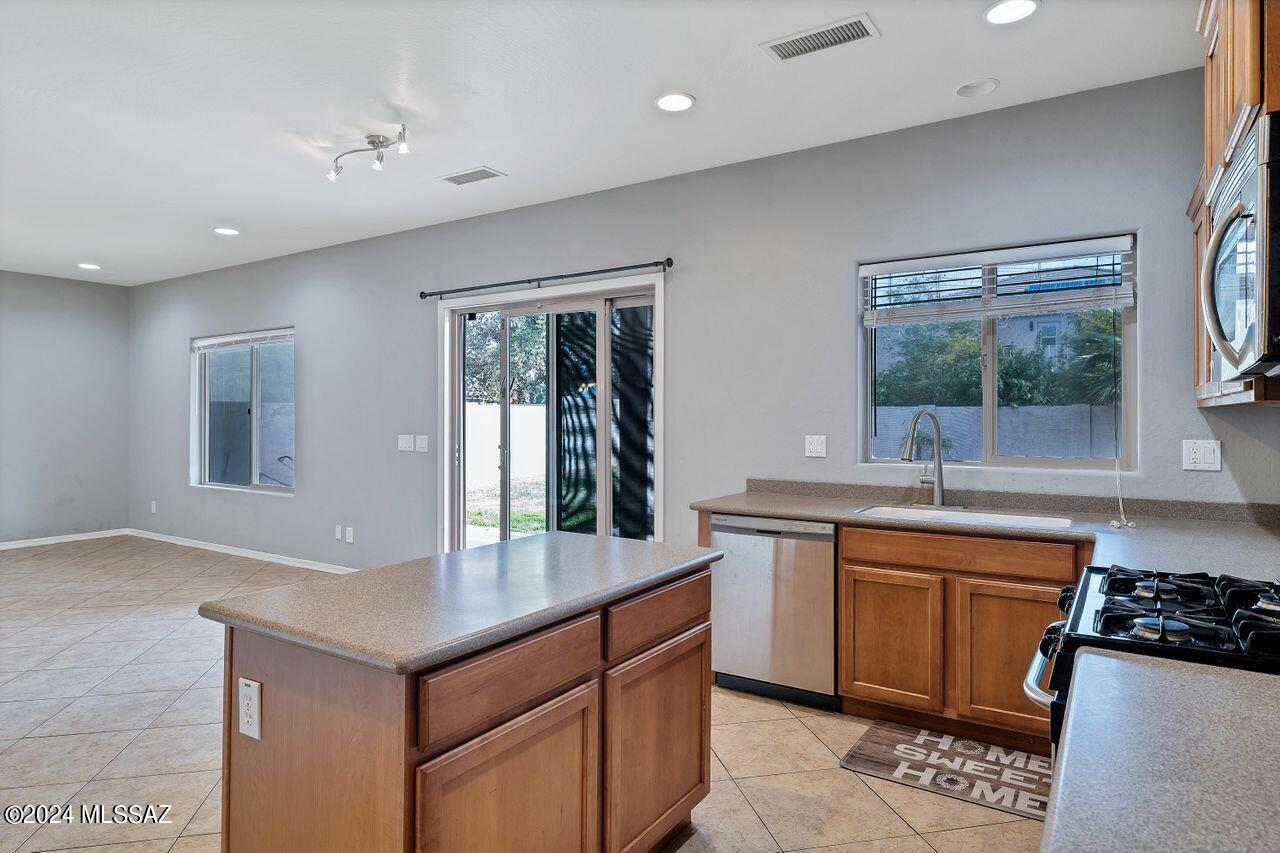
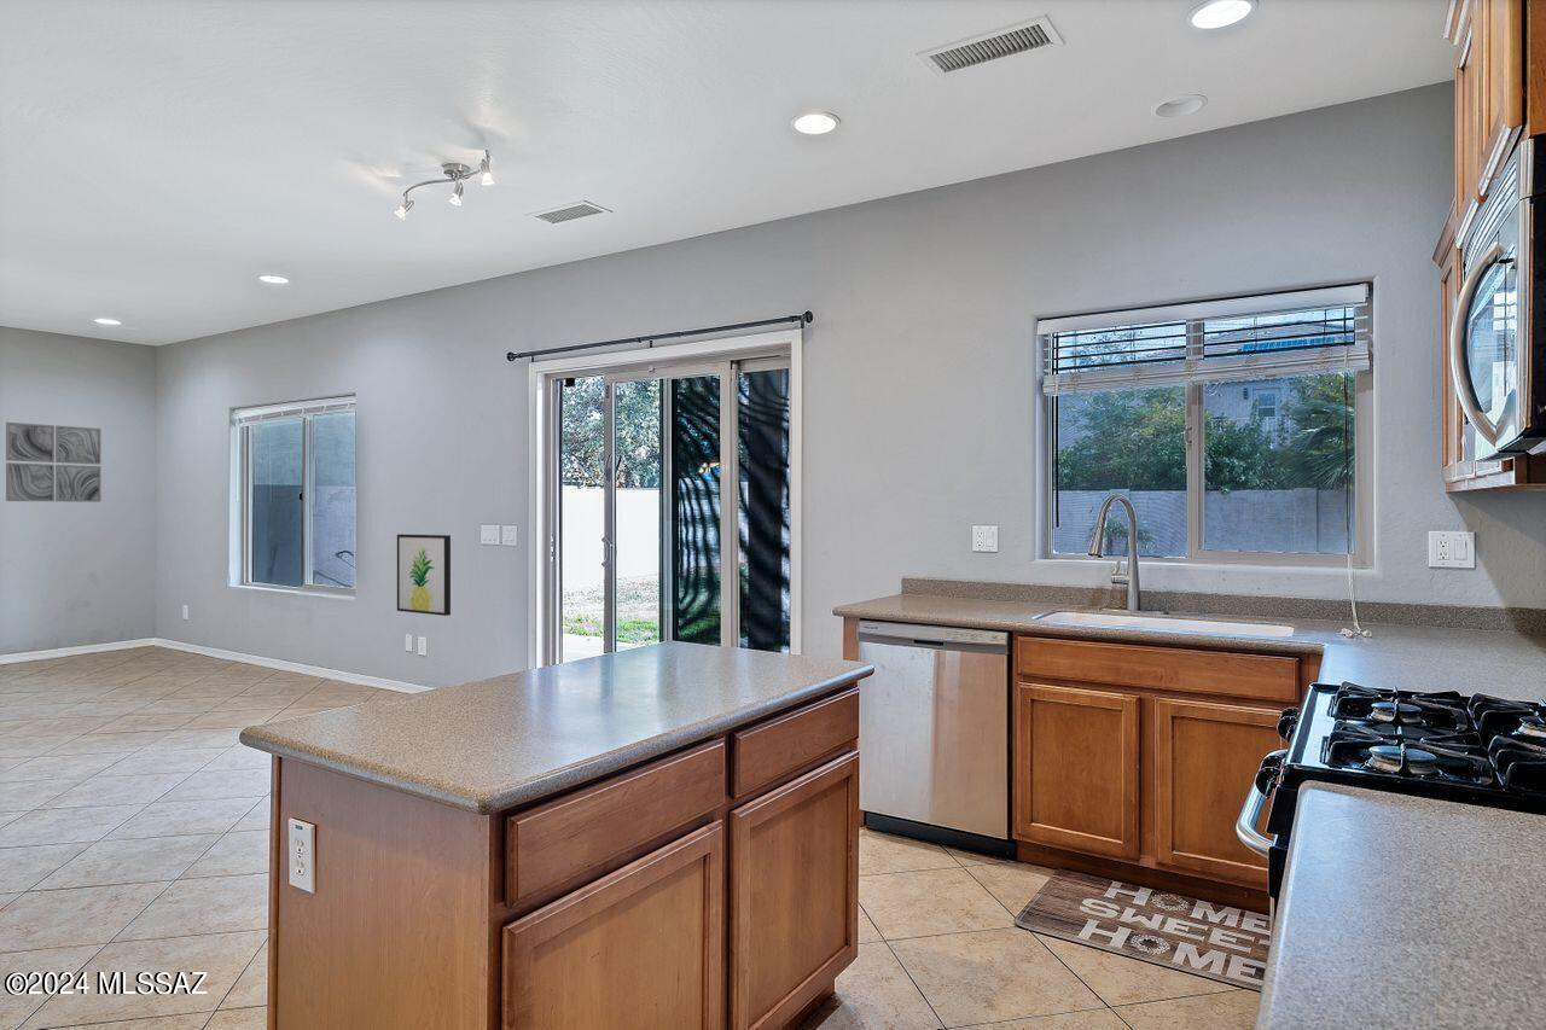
+ wall art (56, 461)
+ wall art (423, 574)
